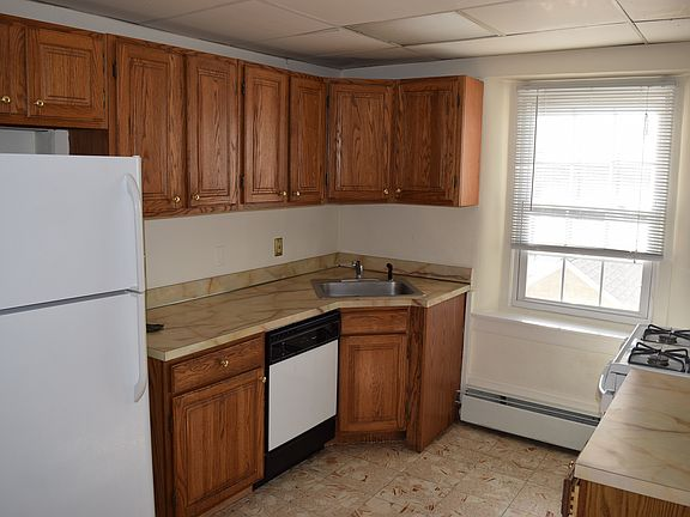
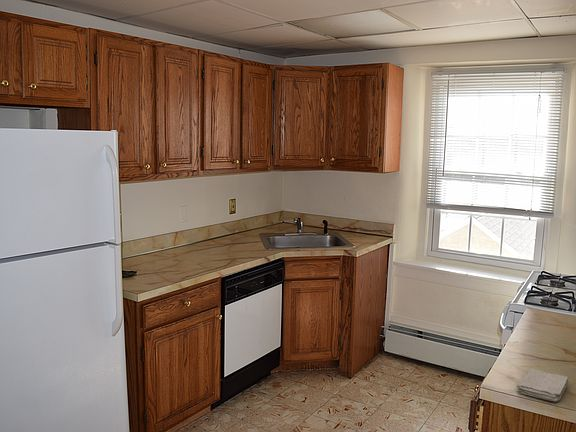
+ washcloth (542, 383)
